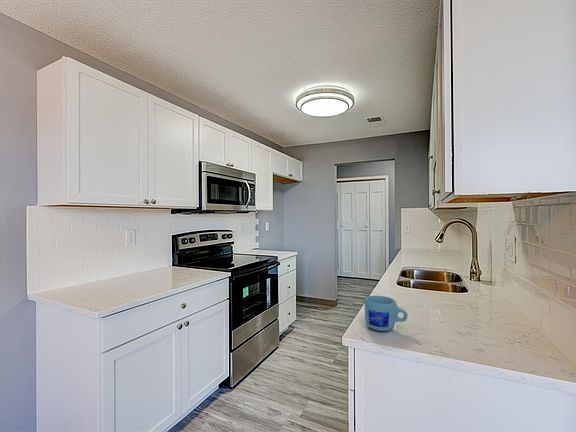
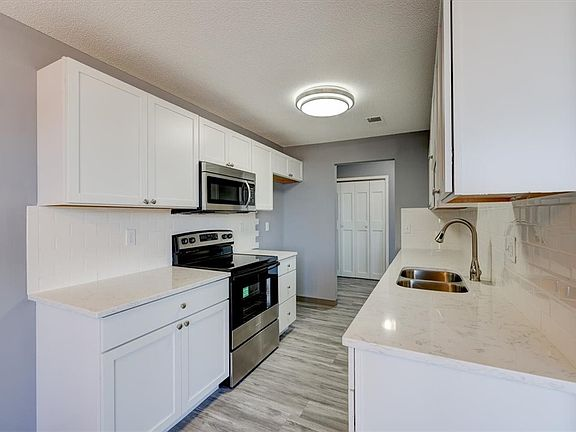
- mug (385, 314)
